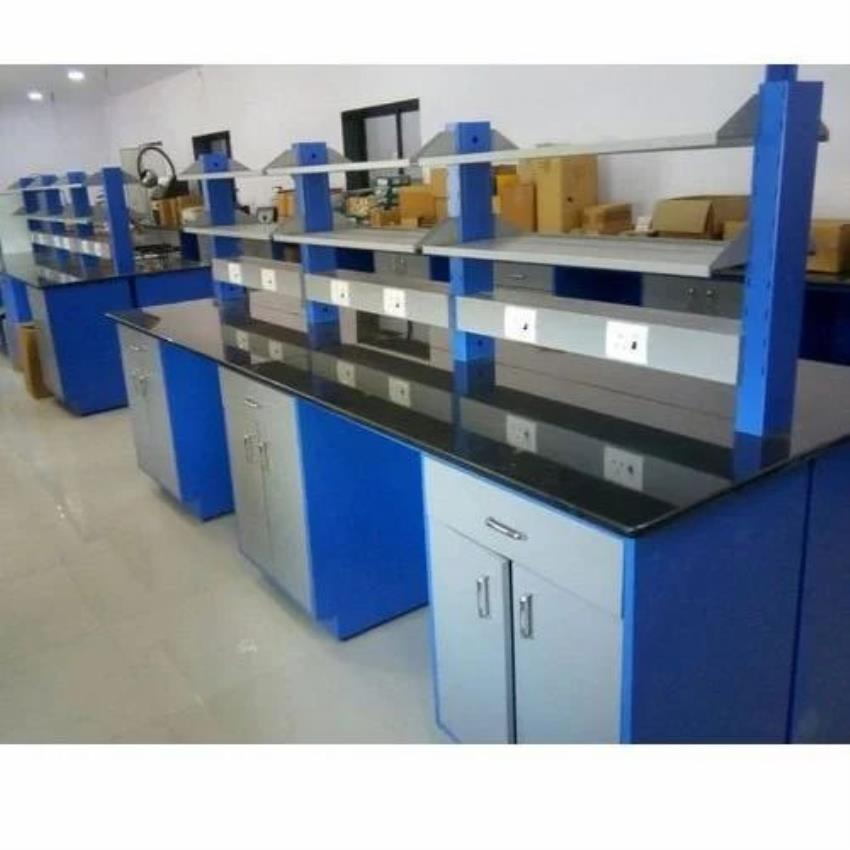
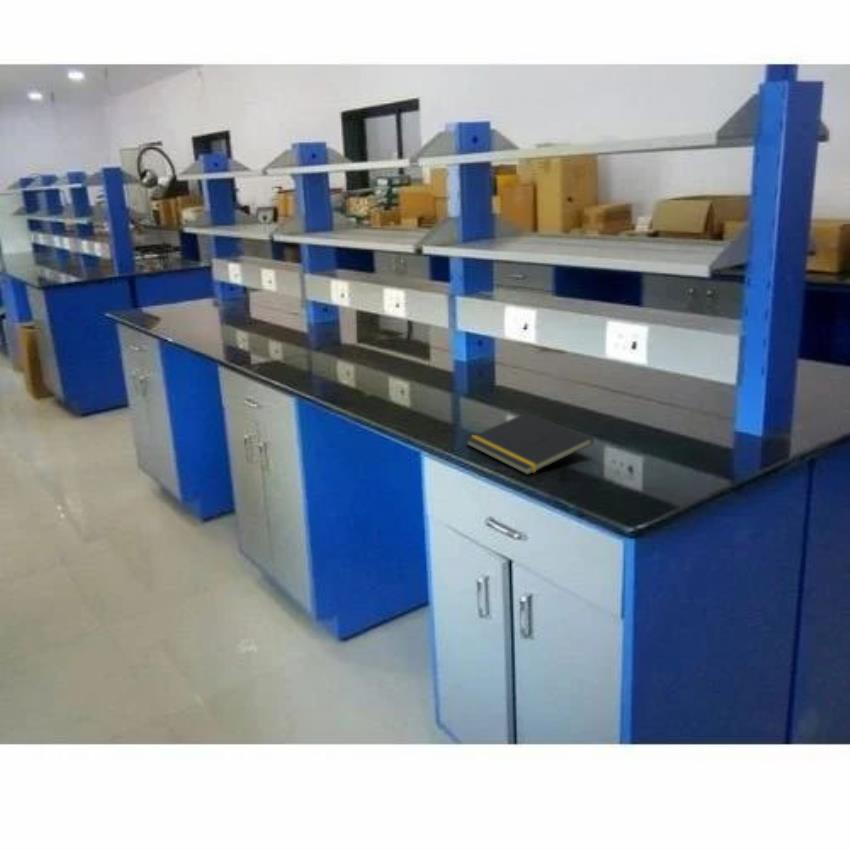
+ notepad (527, 441)
